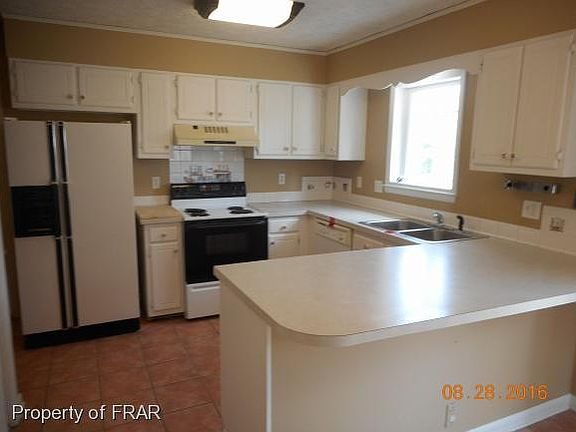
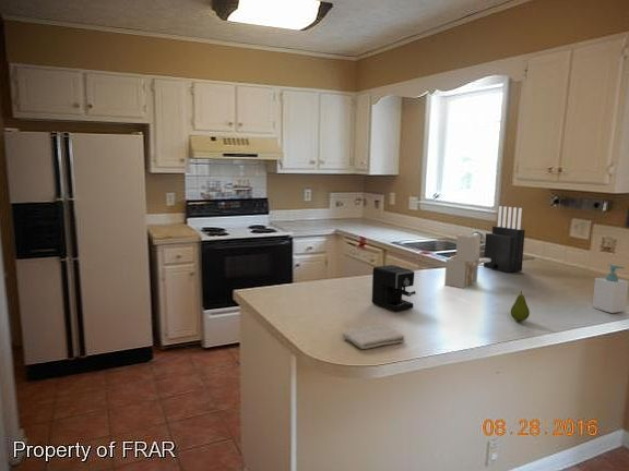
+ coffee maker (406, 283)
+ utensil holder (467, 259)
+ washcloth (373, 336)
+ soap bottle (610, 287)
+ fruit (520, 305)
+ knife block (502, 238)
